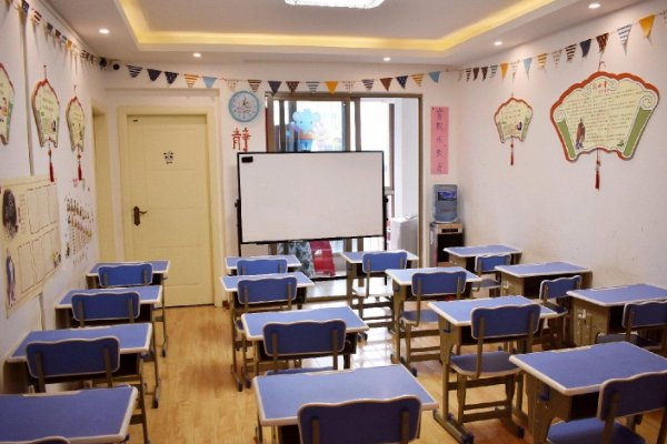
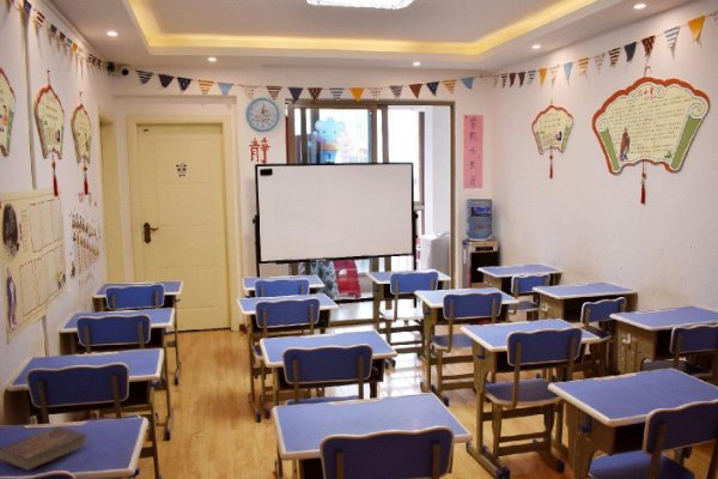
+ book (43, 447)
